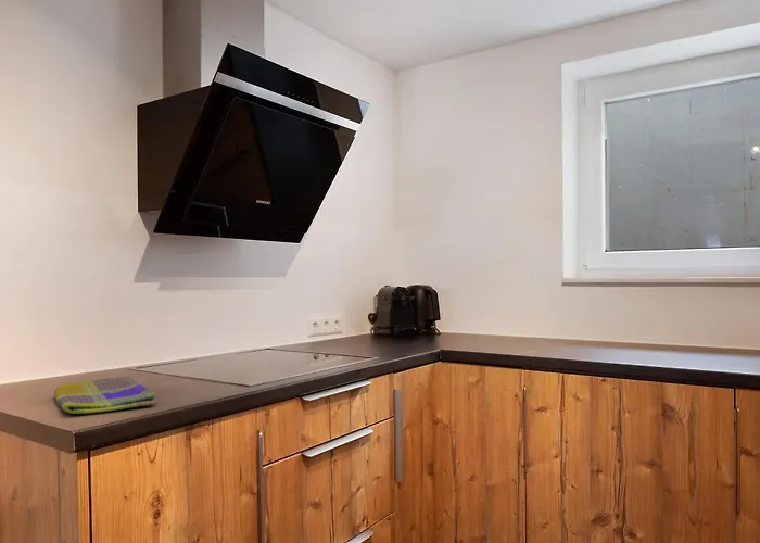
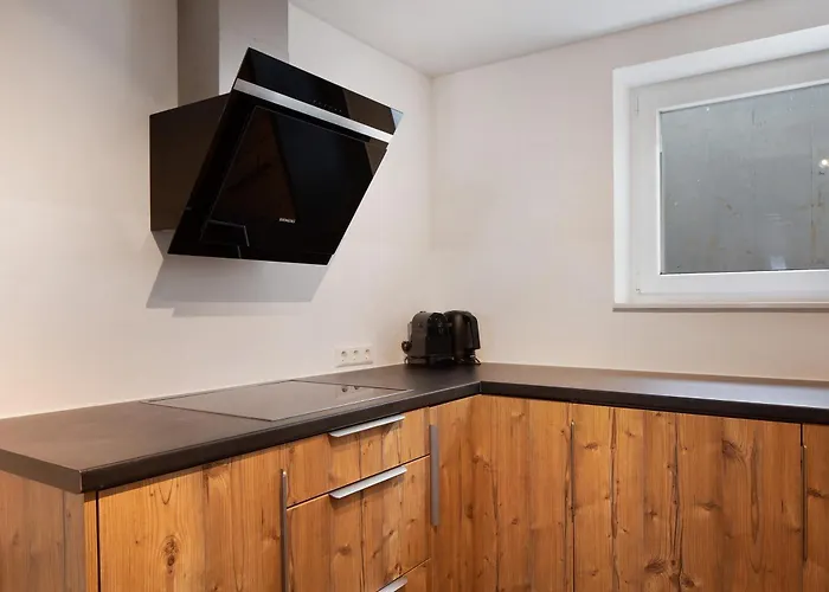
- dish towel (103, 393)
